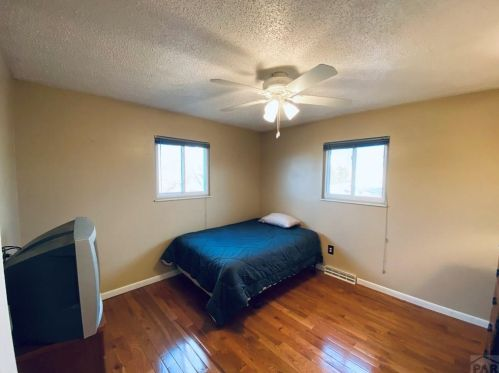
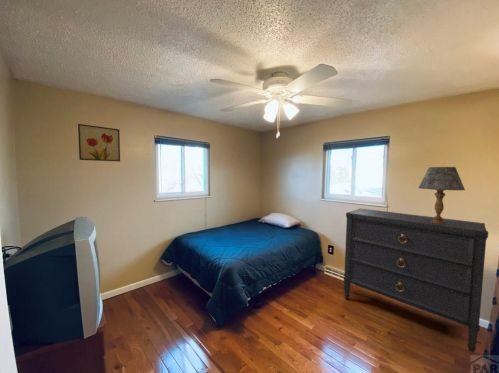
+ table lamp (439, 195)
+ wall art (100, 143)
+ dresser (405, 265)
